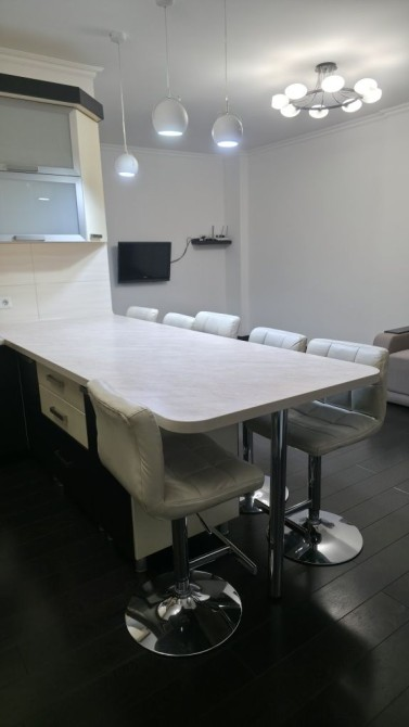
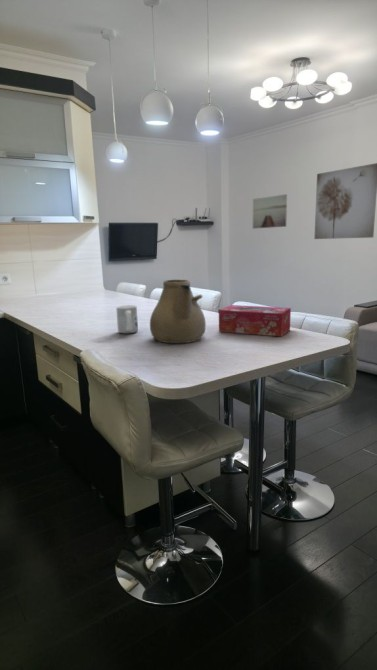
+ teapot (175, 309)
+ mug (128, 319)
+ wall art (268, 212)
+ tissue box (254, 319)
+ wall art (343, 204)
